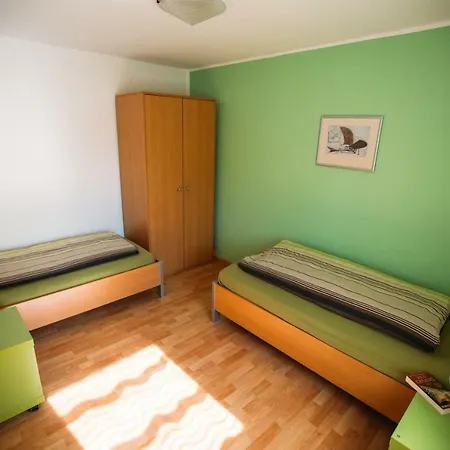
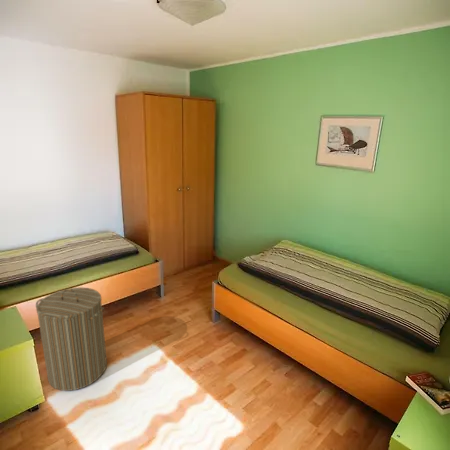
+ laundry hamper (73, 331)
